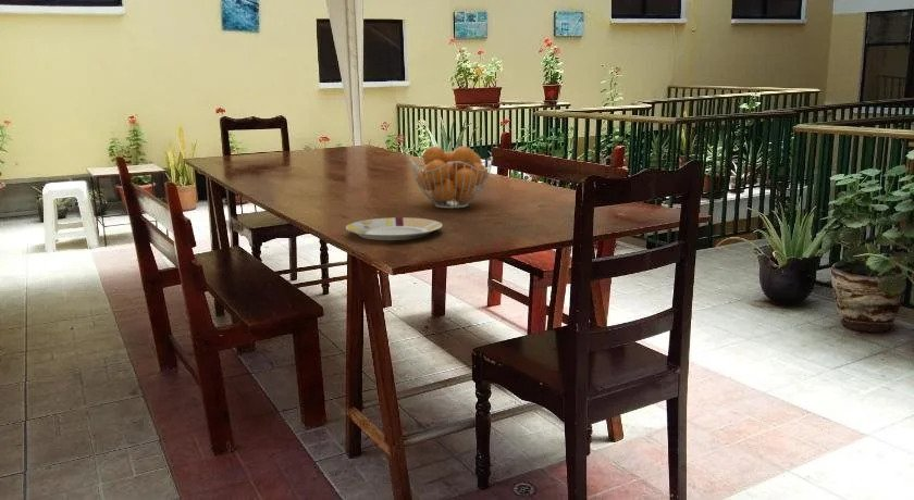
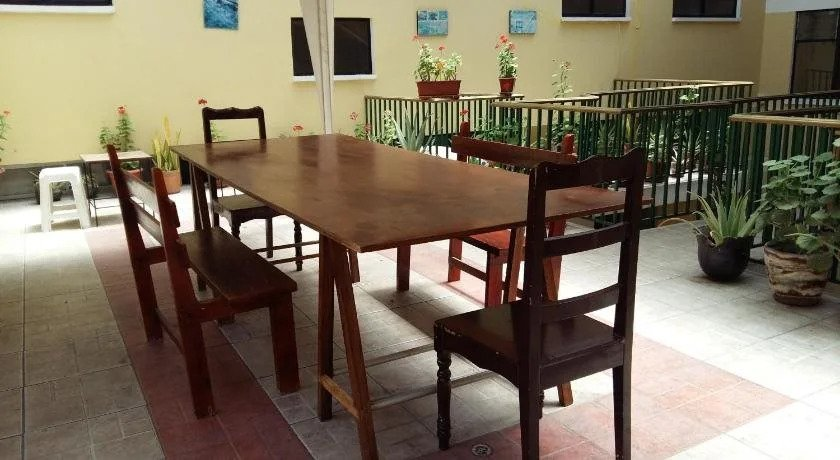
- fruit basket (452, 175)
- plate (394, 229)
